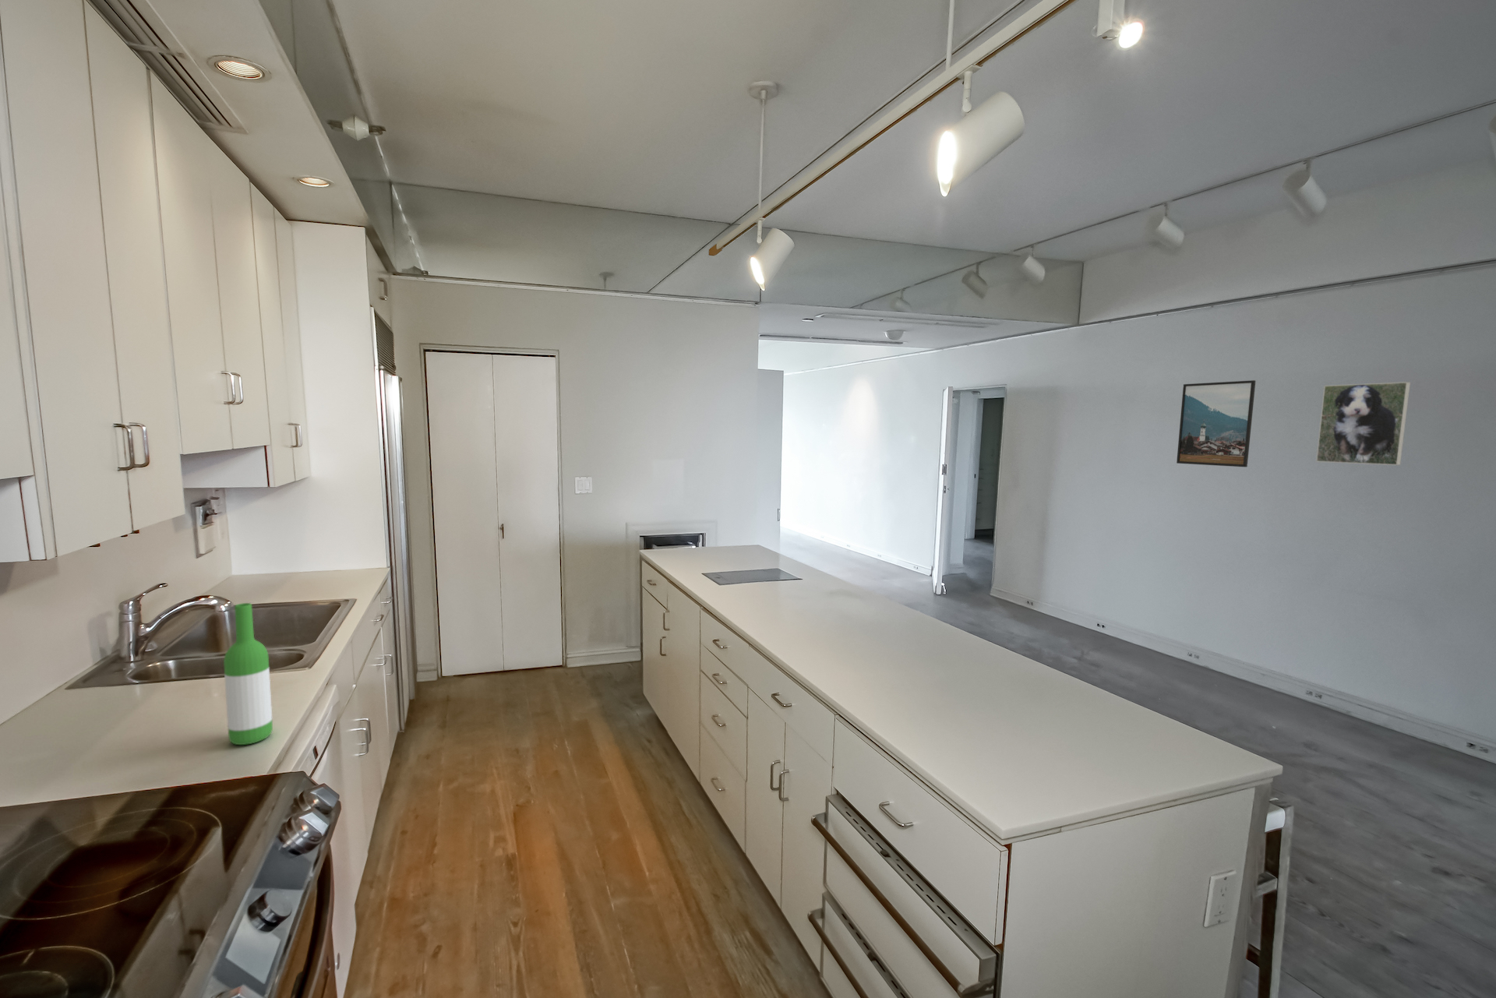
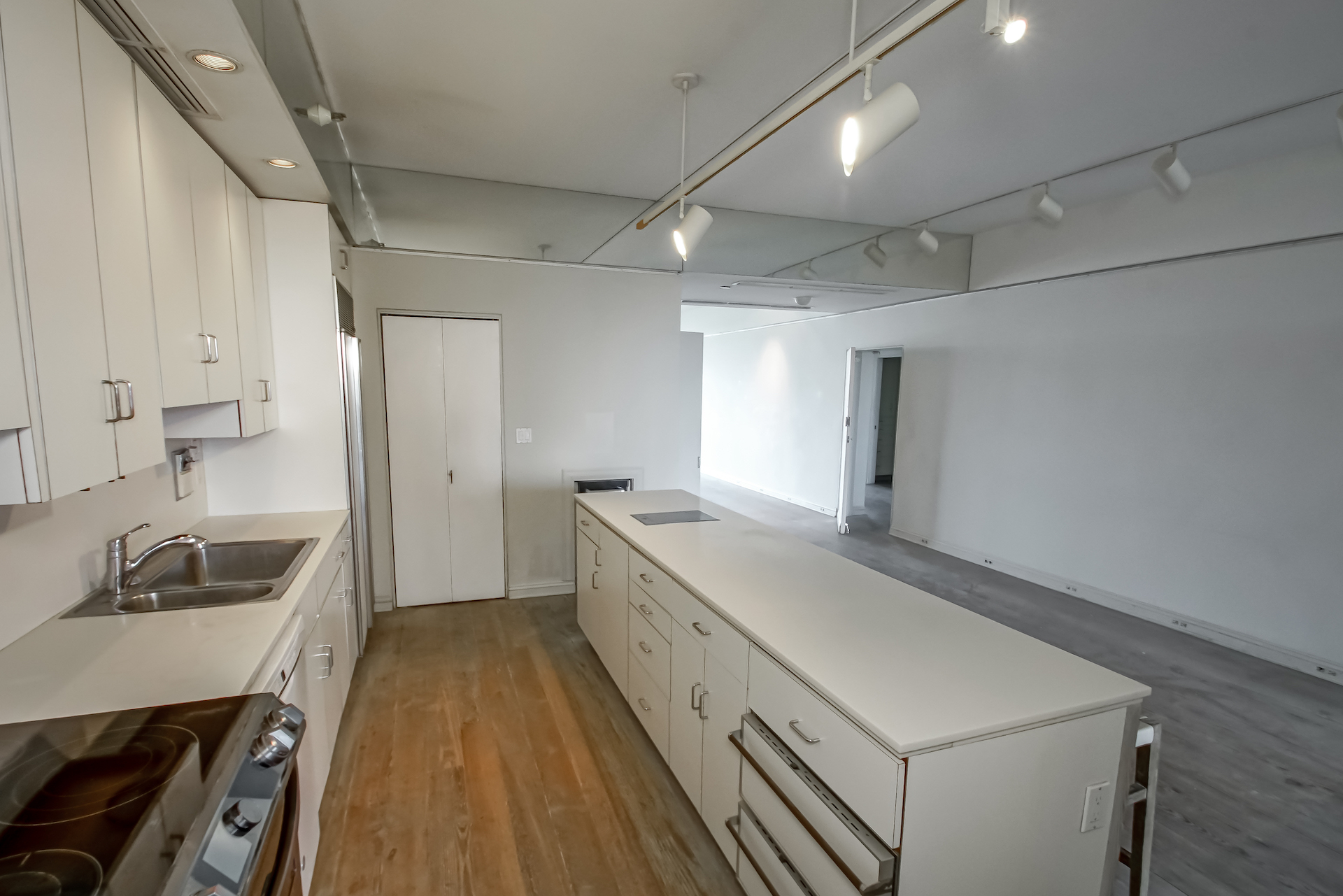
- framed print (1214, 424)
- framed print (1360, 424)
- wine bottle (247, 672)
